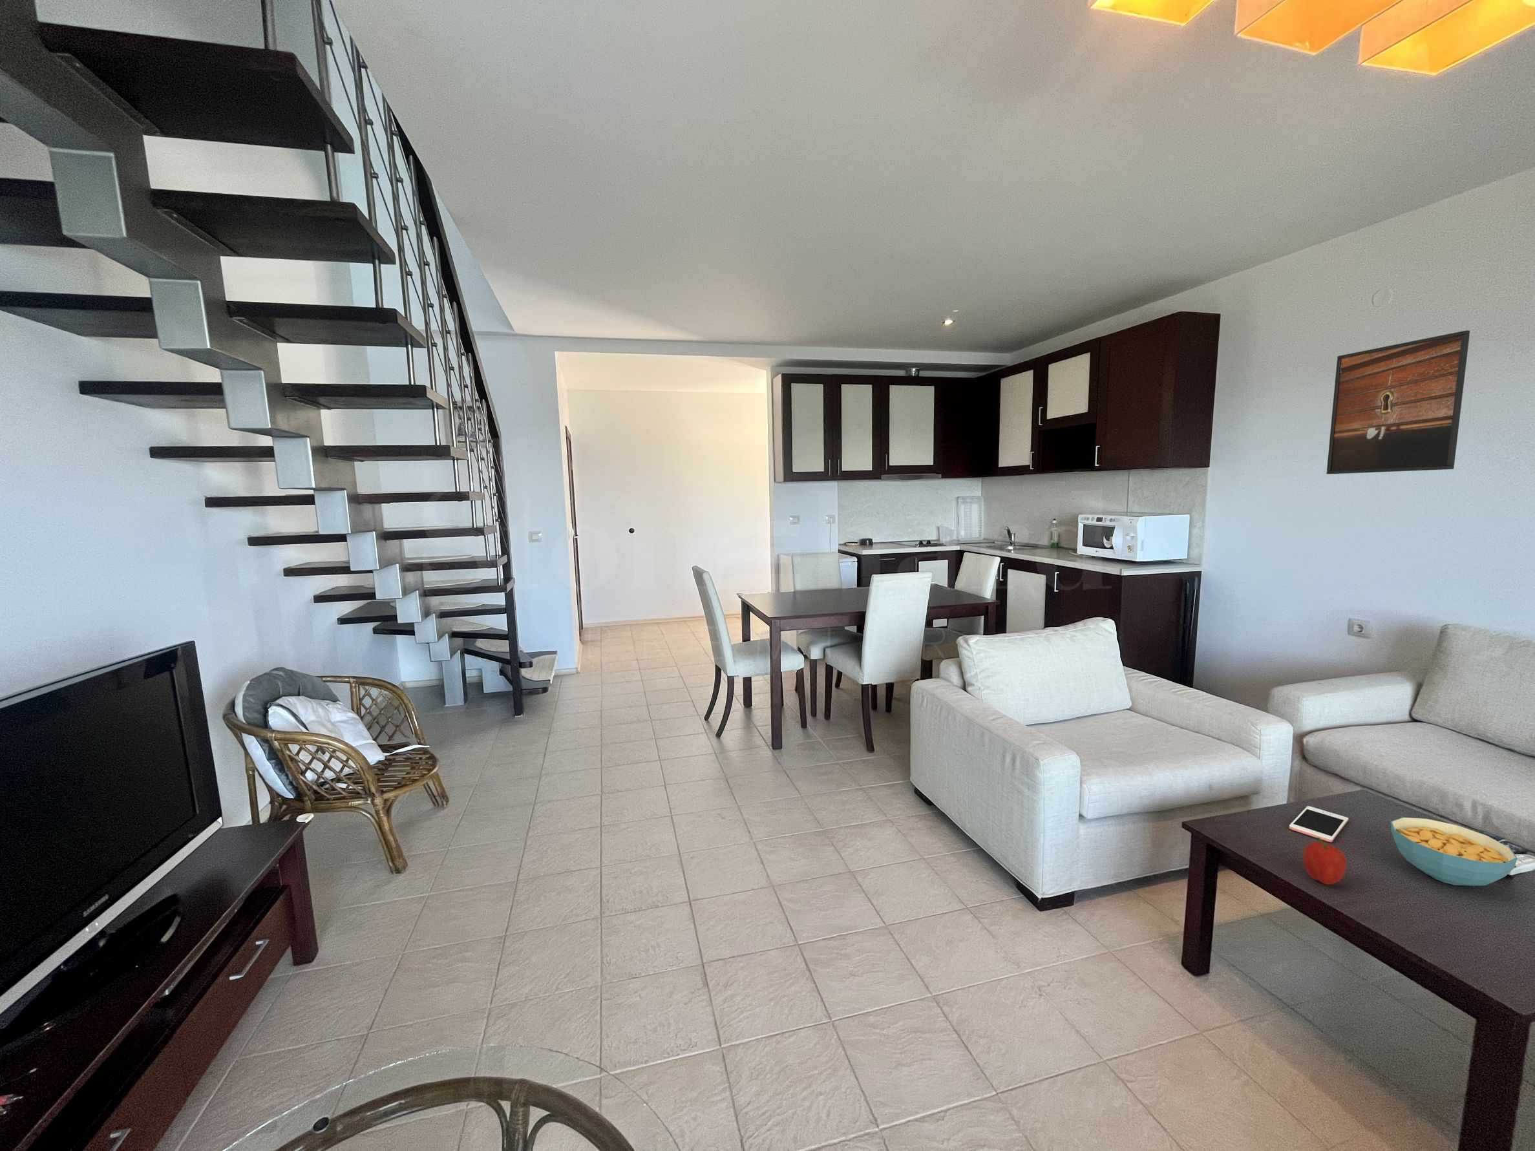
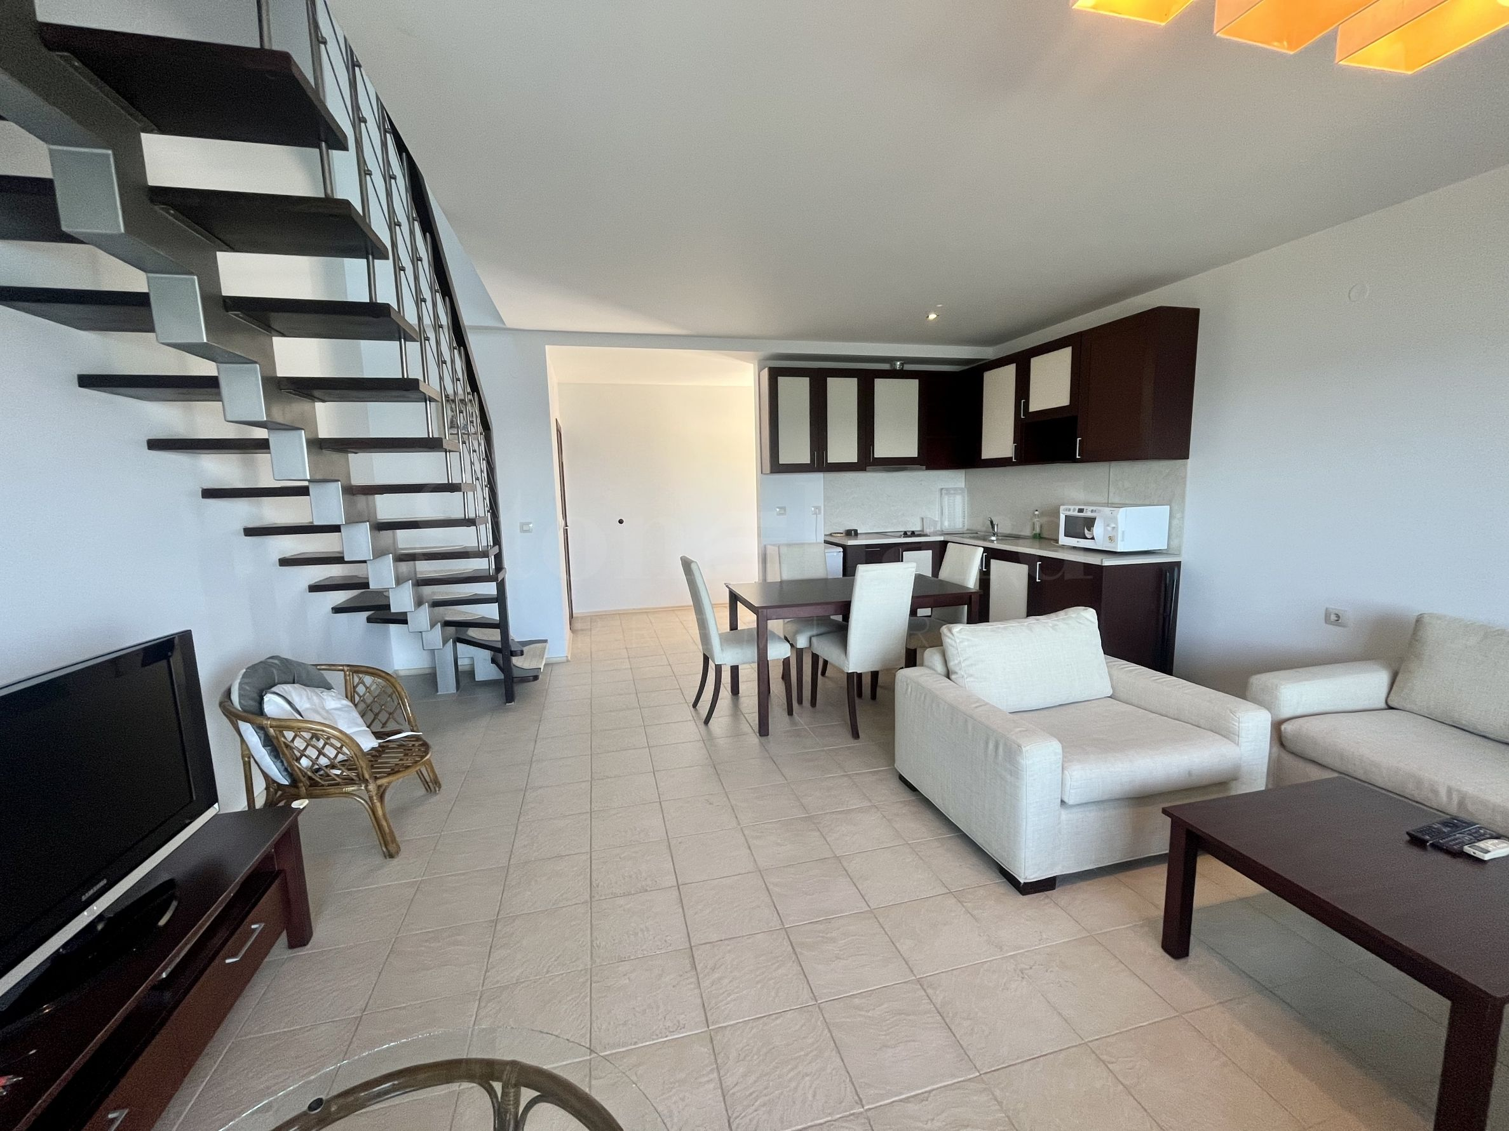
- cereal bowl (1448, 857)
- fruit (1323, 860)
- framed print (1391, 409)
- cell phone (1319, 822)
